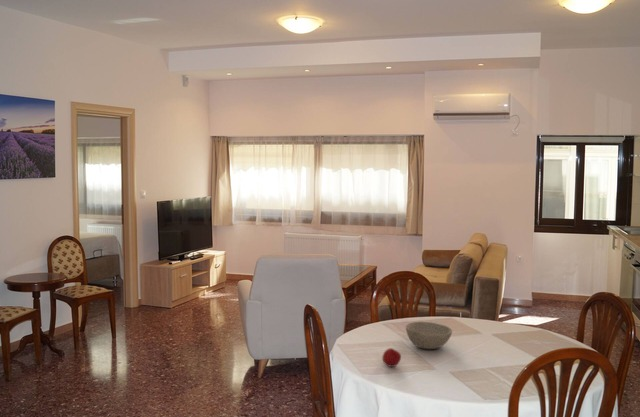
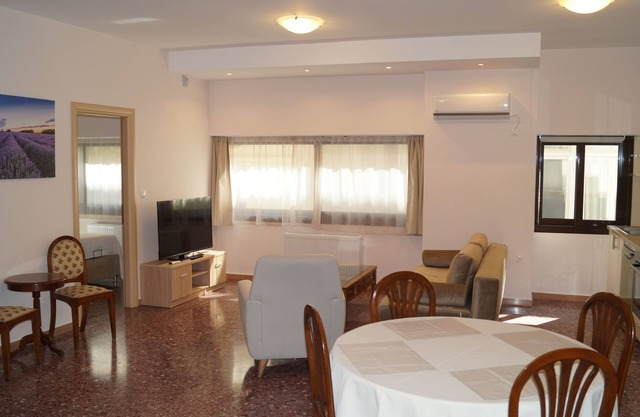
- bowl (428, 336)
- apple (391, 357)
